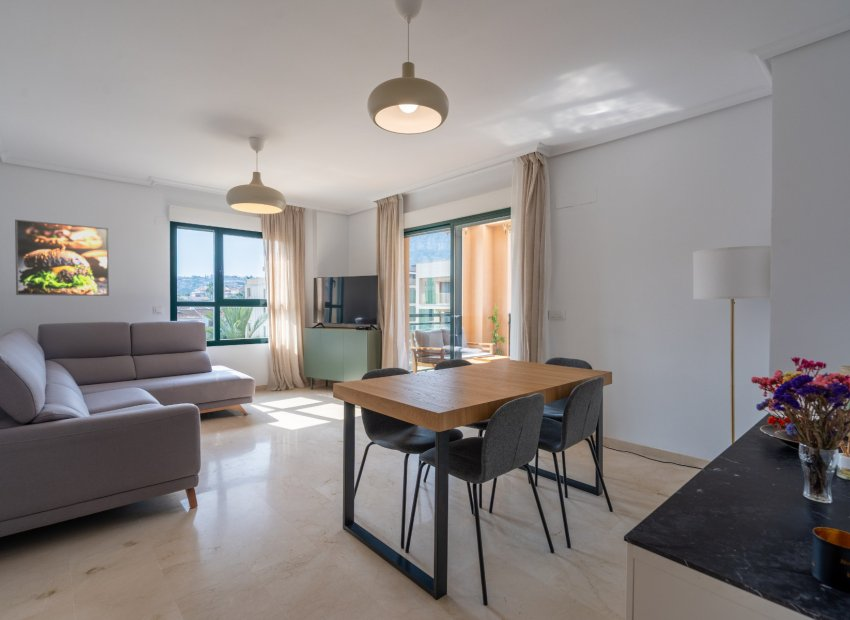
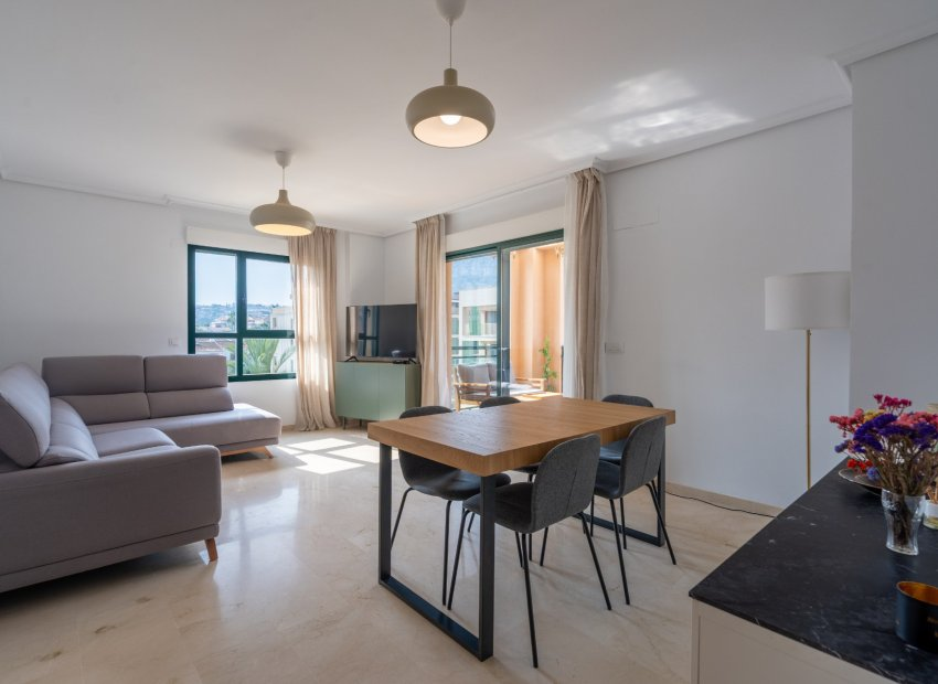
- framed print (64, 259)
